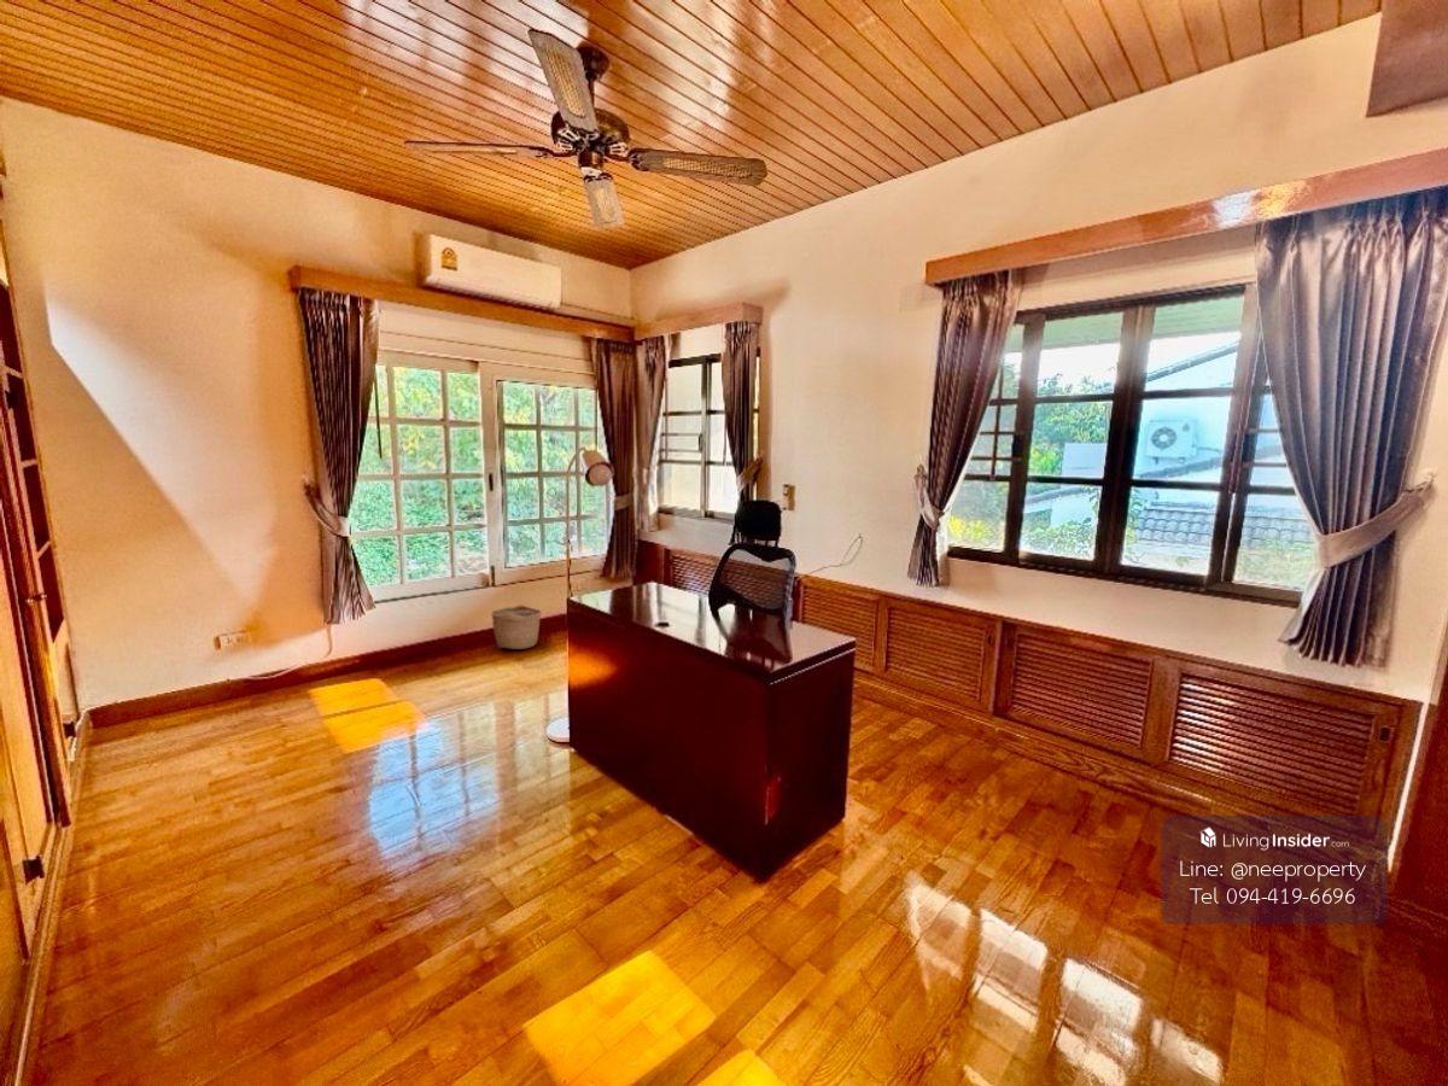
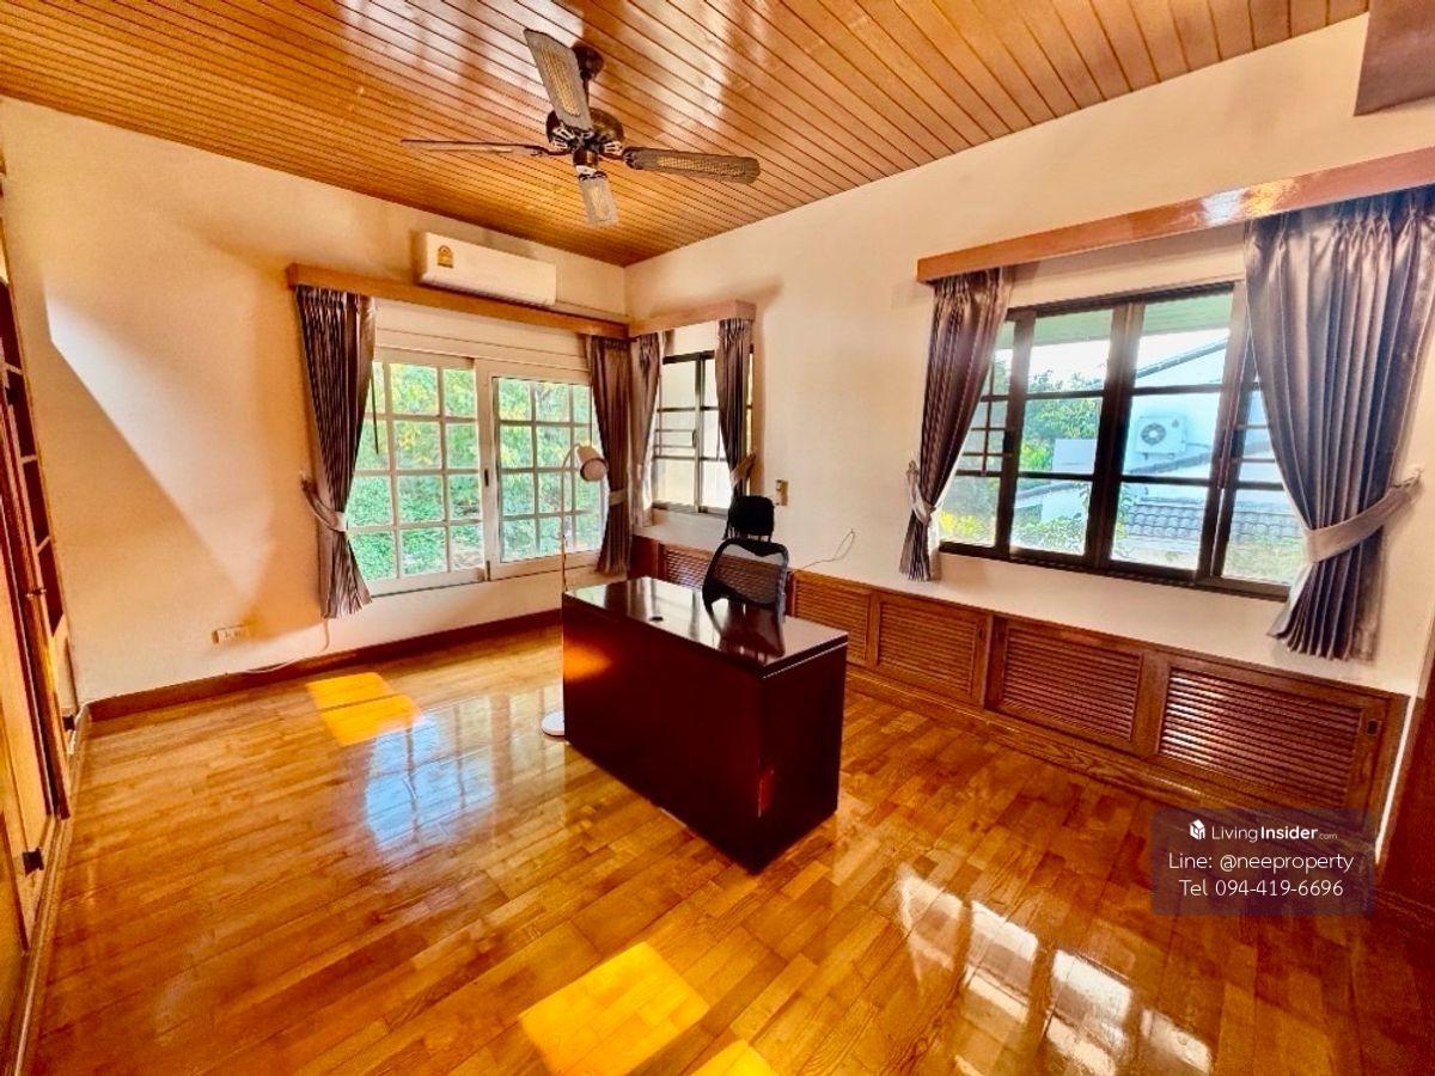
- basket (516, 625)
